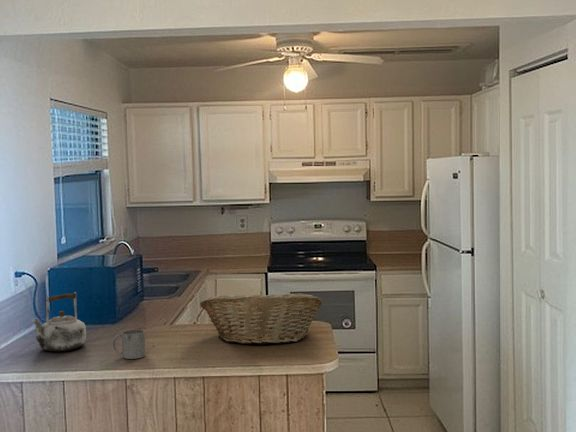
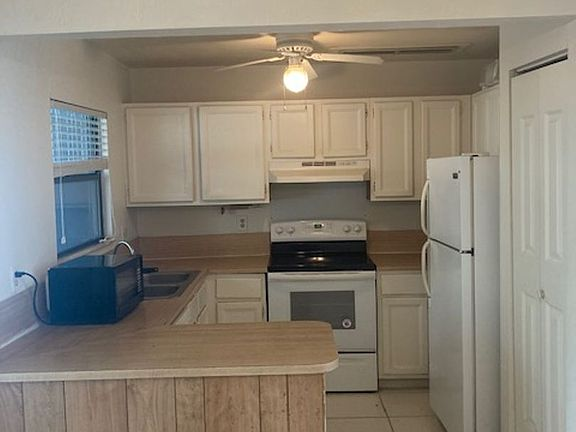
- fruit basket (261, 312)
- mug (129, 344)
- kettle (57, 322)
